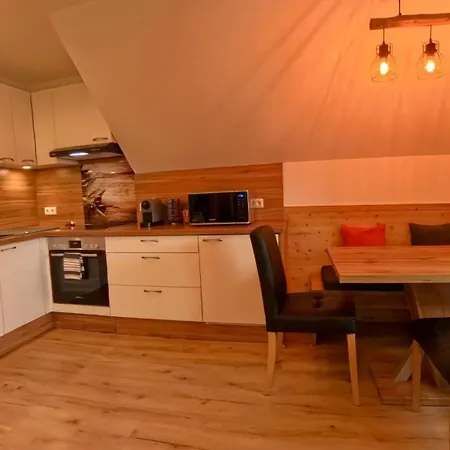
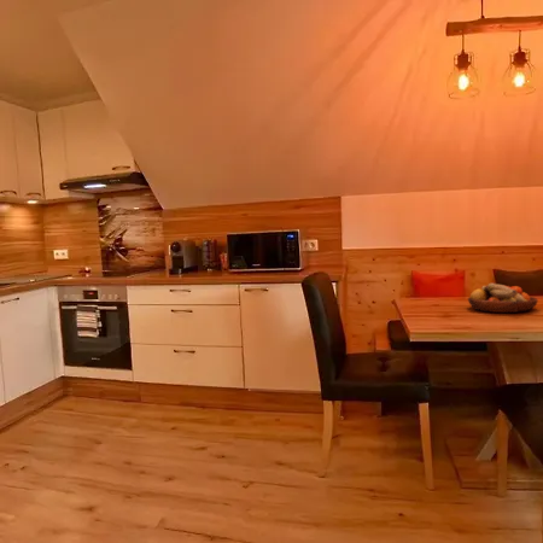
+ fruit bowl (502, 296)
